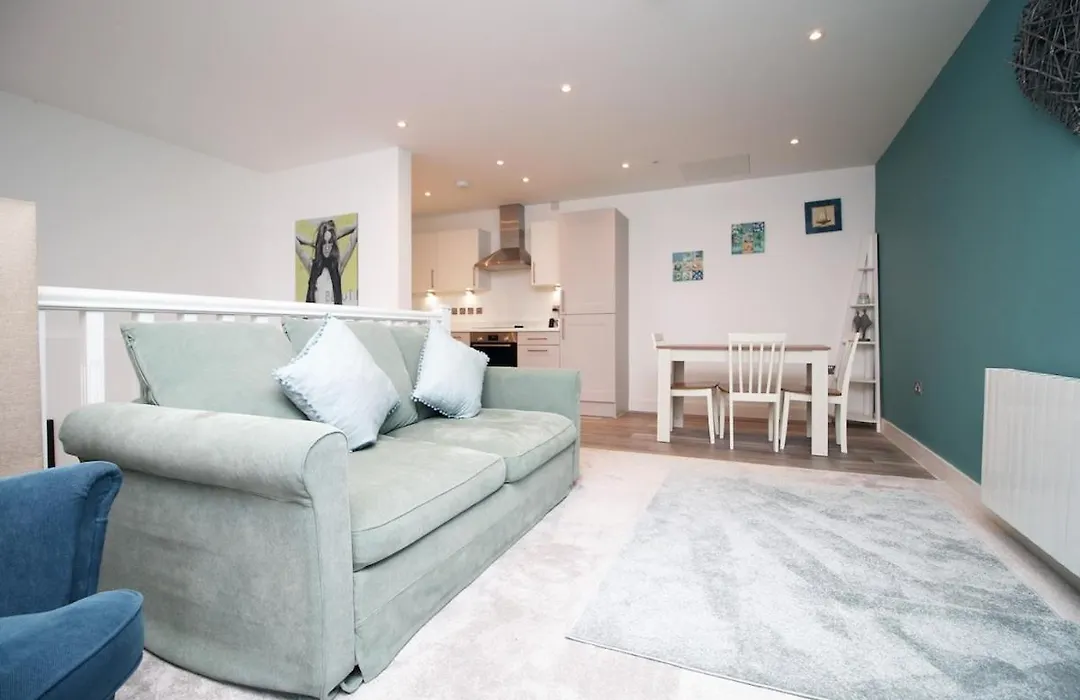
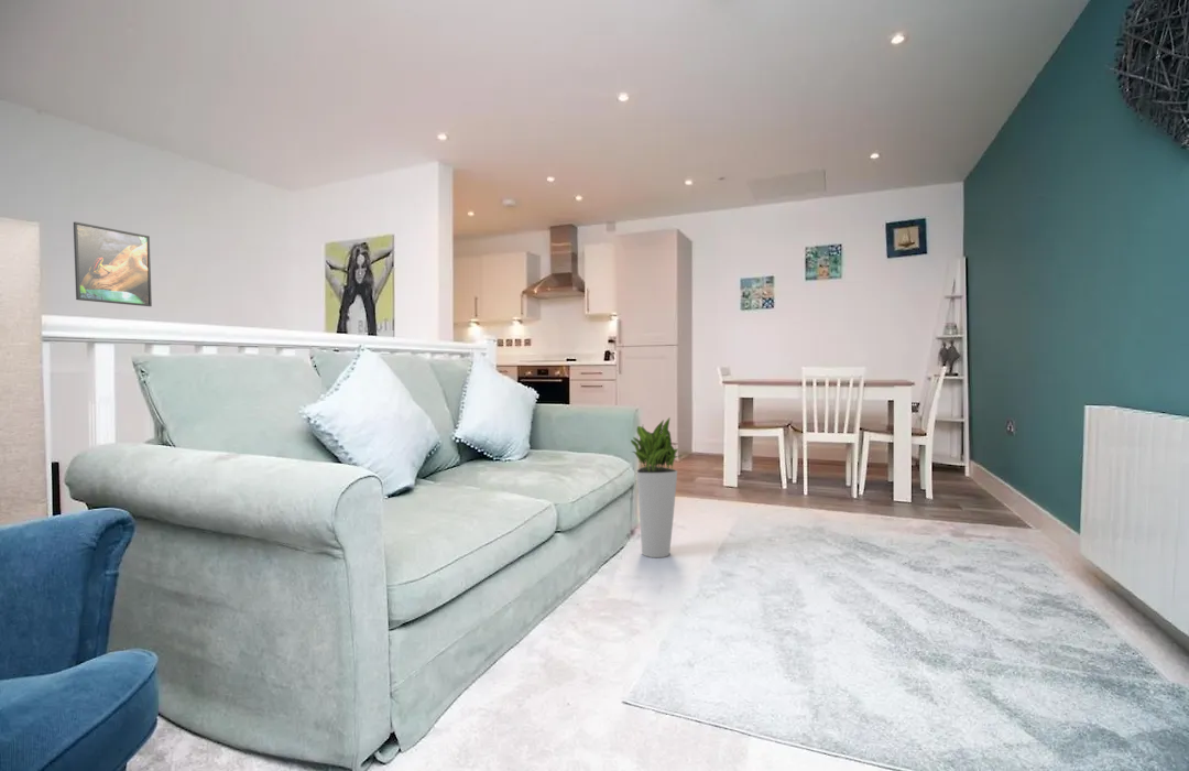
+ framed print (114, 265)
+ planter (656, 486)
